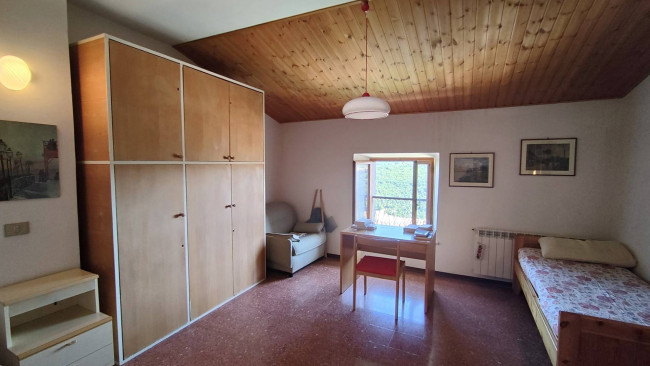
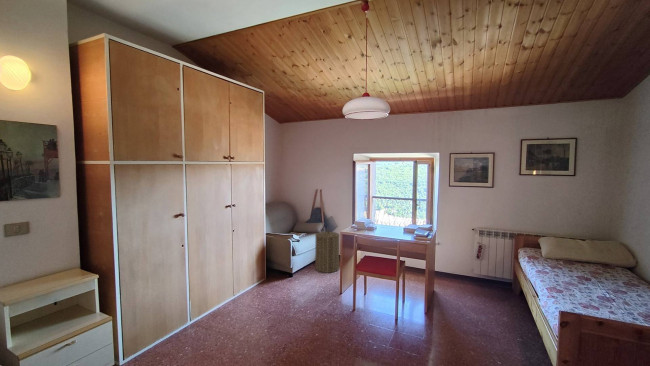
+ laundry hamper (327, 248)
